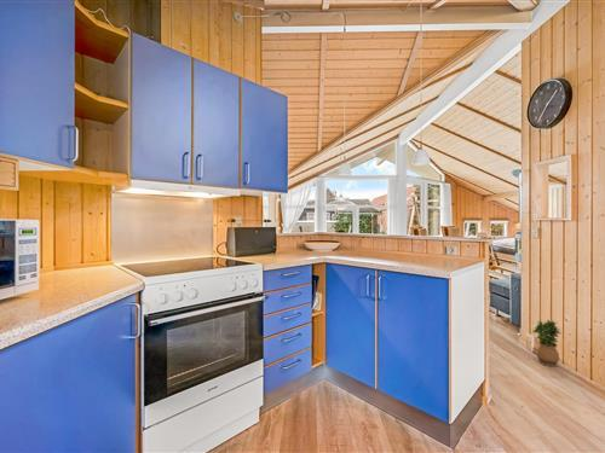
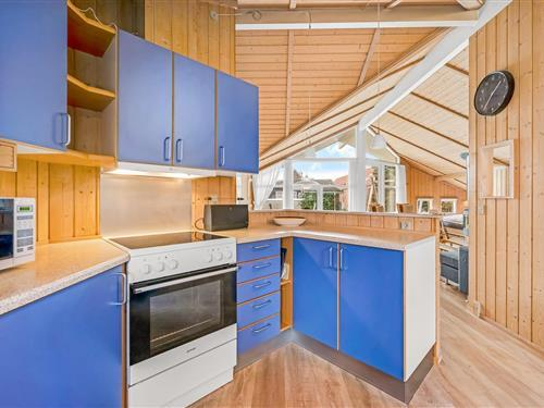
- potted plant (547, 341)
